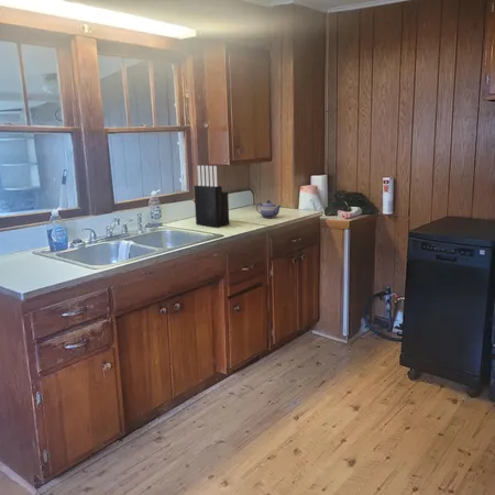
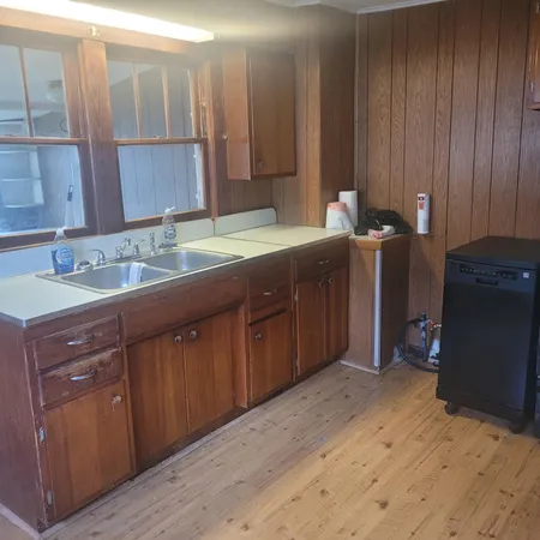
- teapot (268, 208)
- knife block (212, 195)
